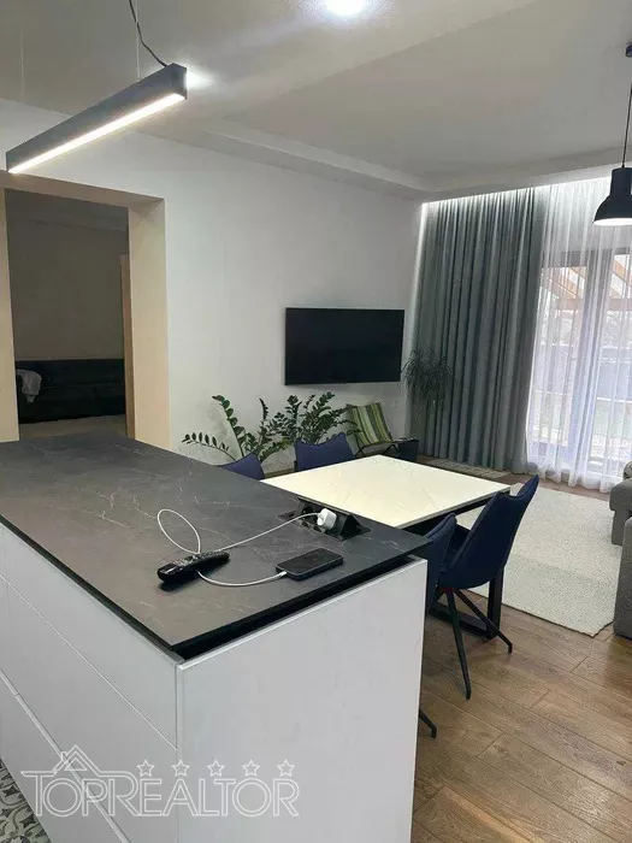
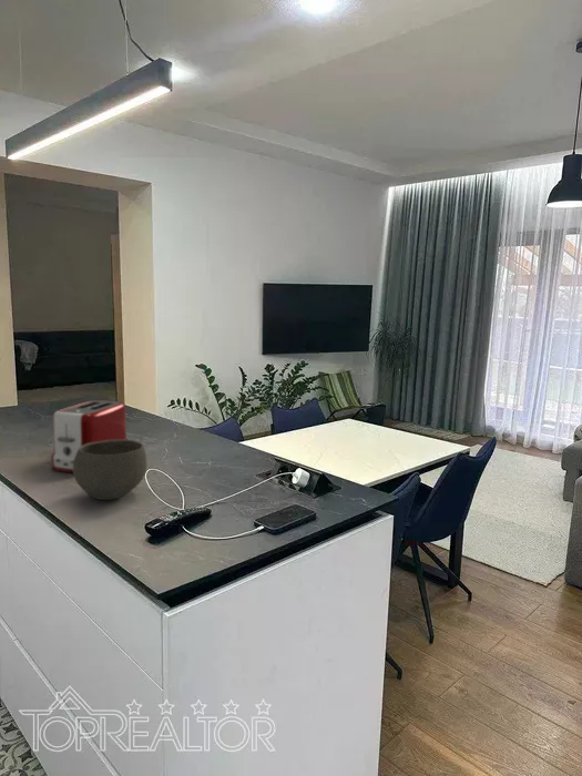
+ toaster (91, 432)
+ bowl (111, 470)
